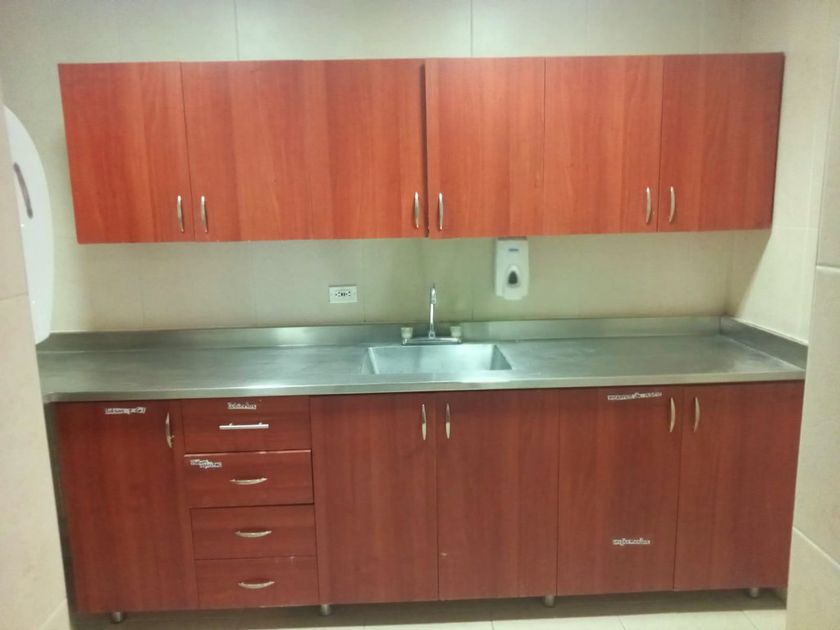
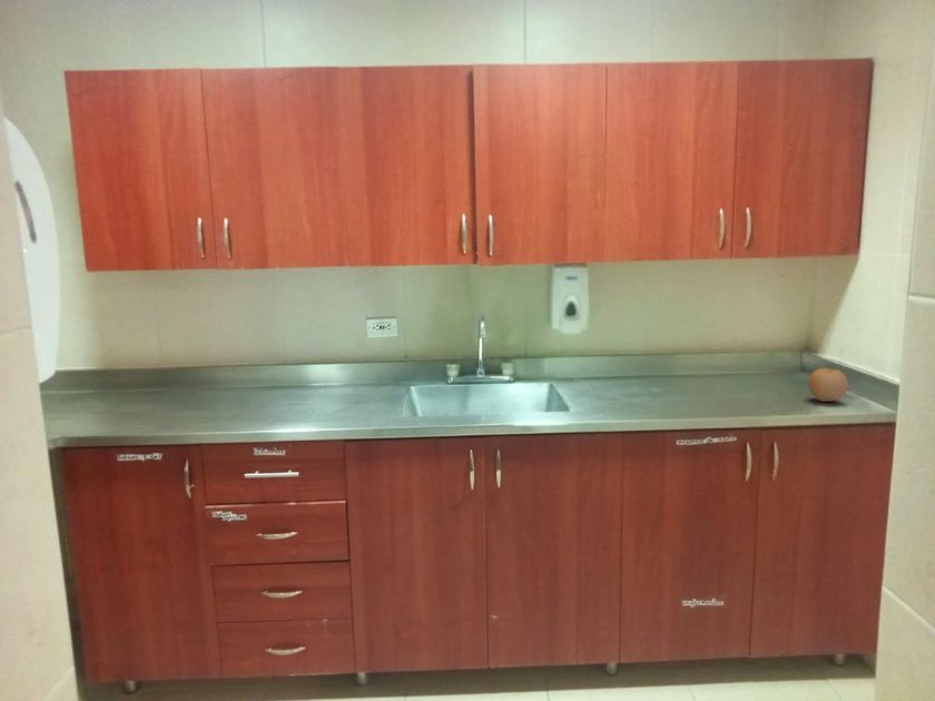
+ fruit (827, 385)
